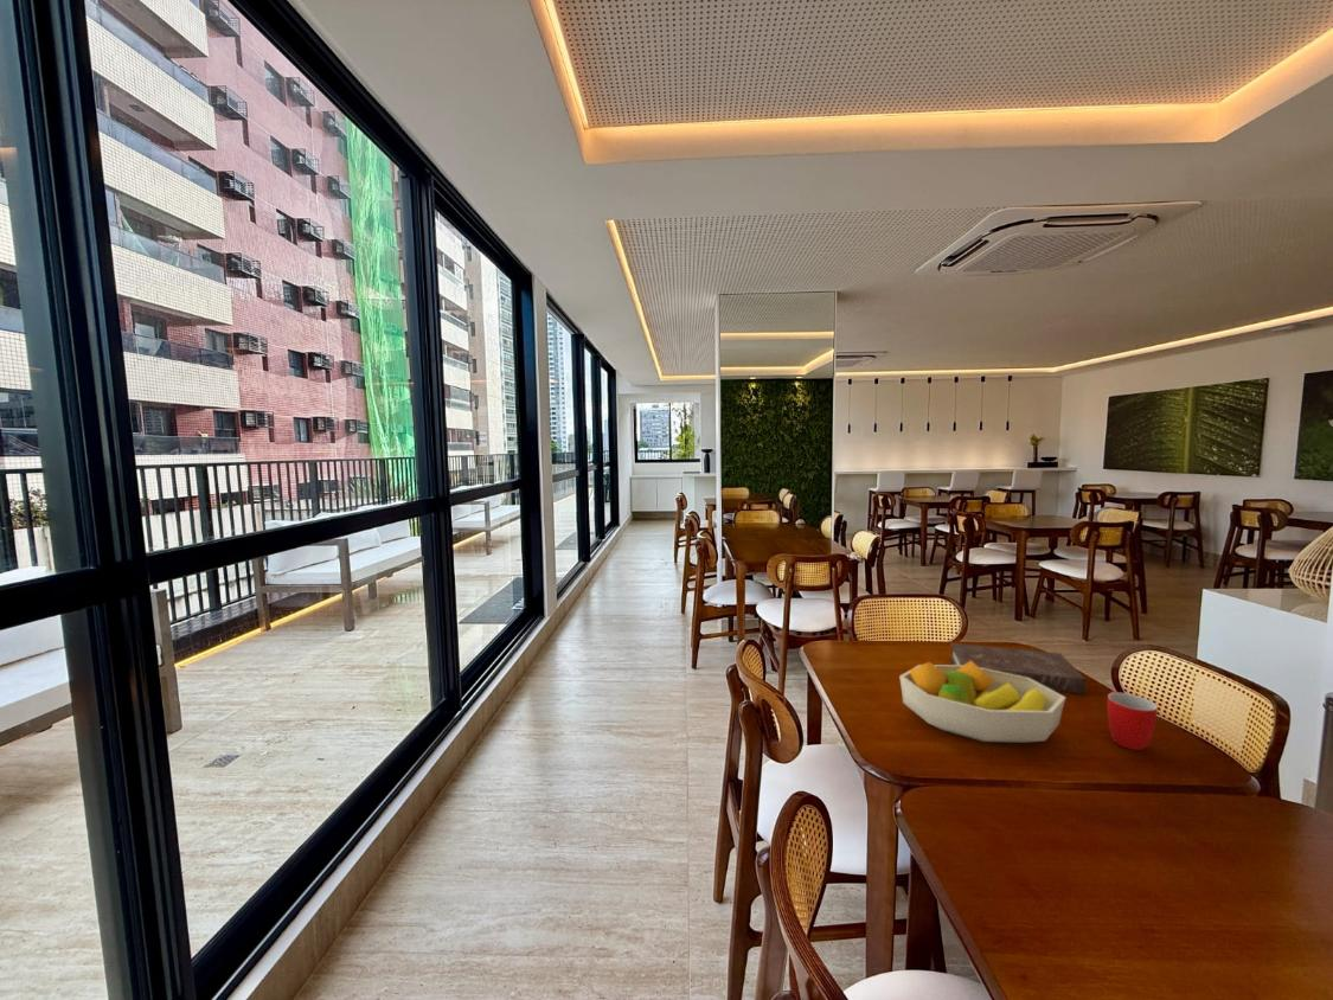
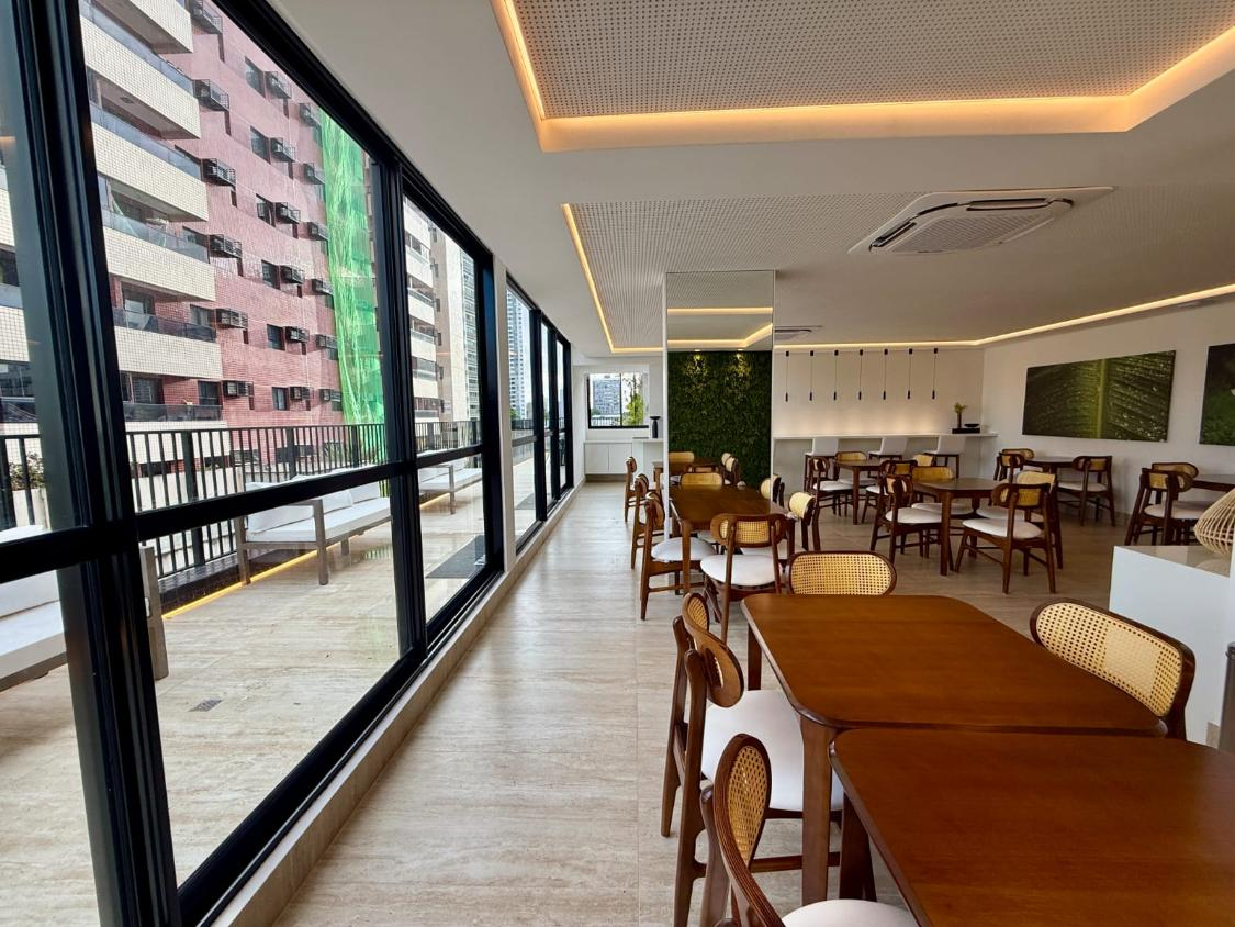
- mug (1124, 718)
- fruit bowl (978, 695)
- book (1011, 666)
